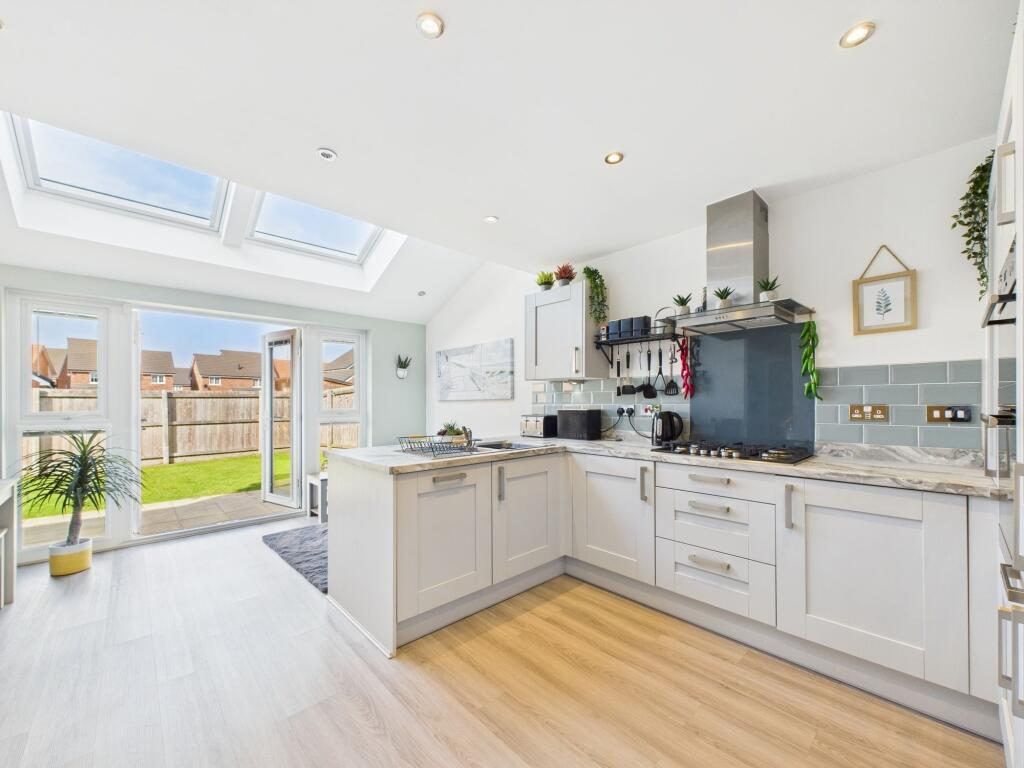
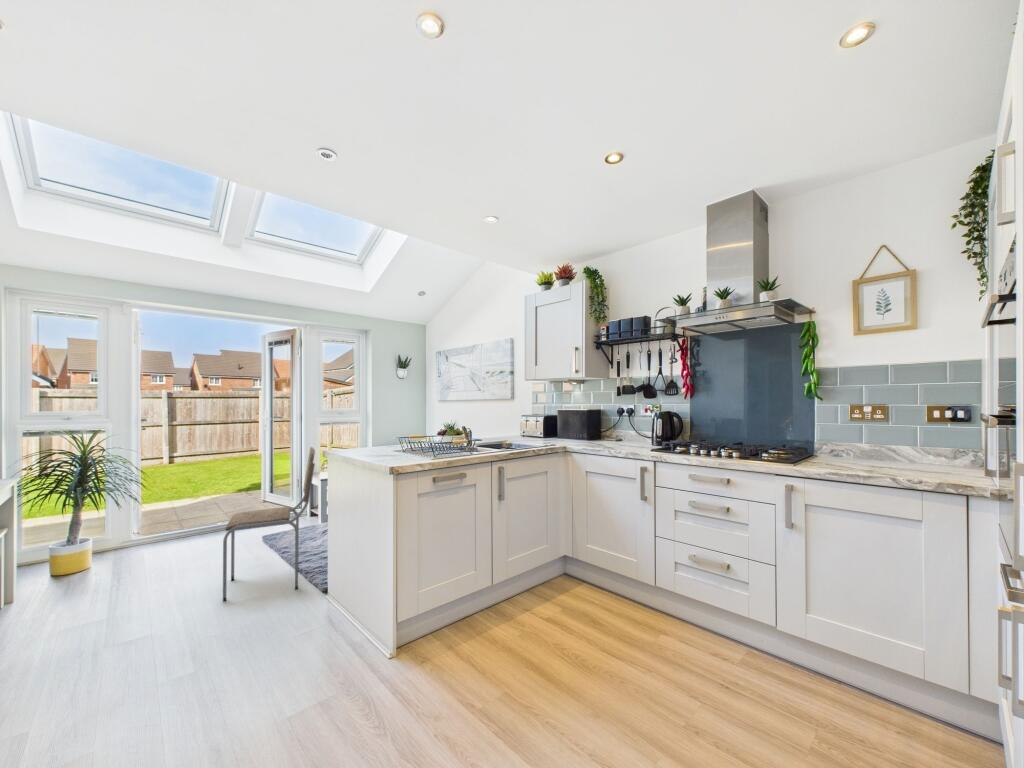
+ dining chair (272, 517)
